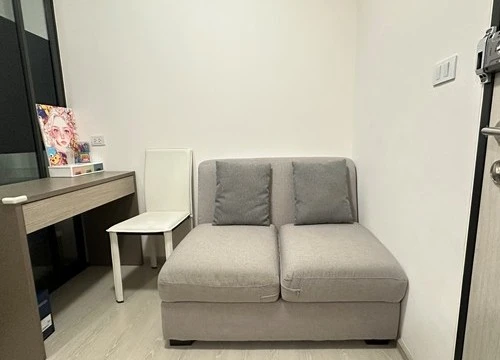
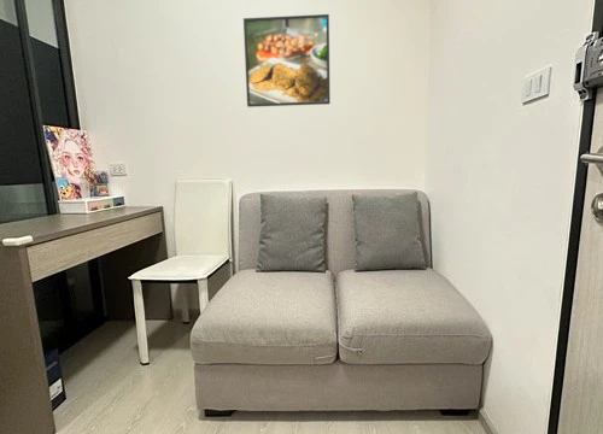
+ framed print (287, 61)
